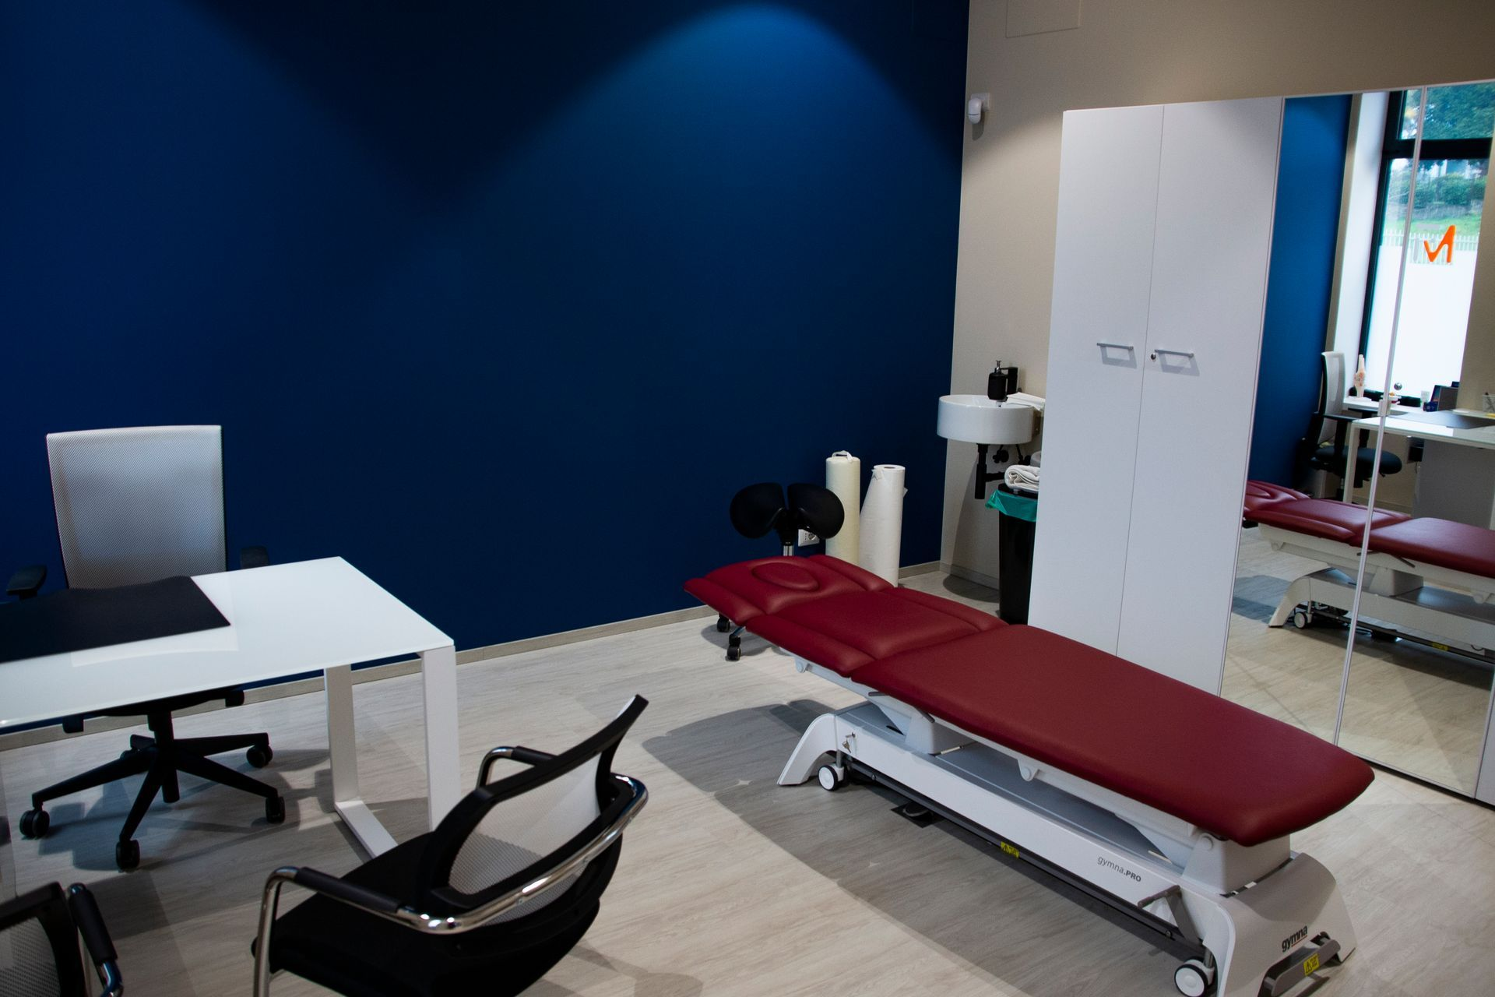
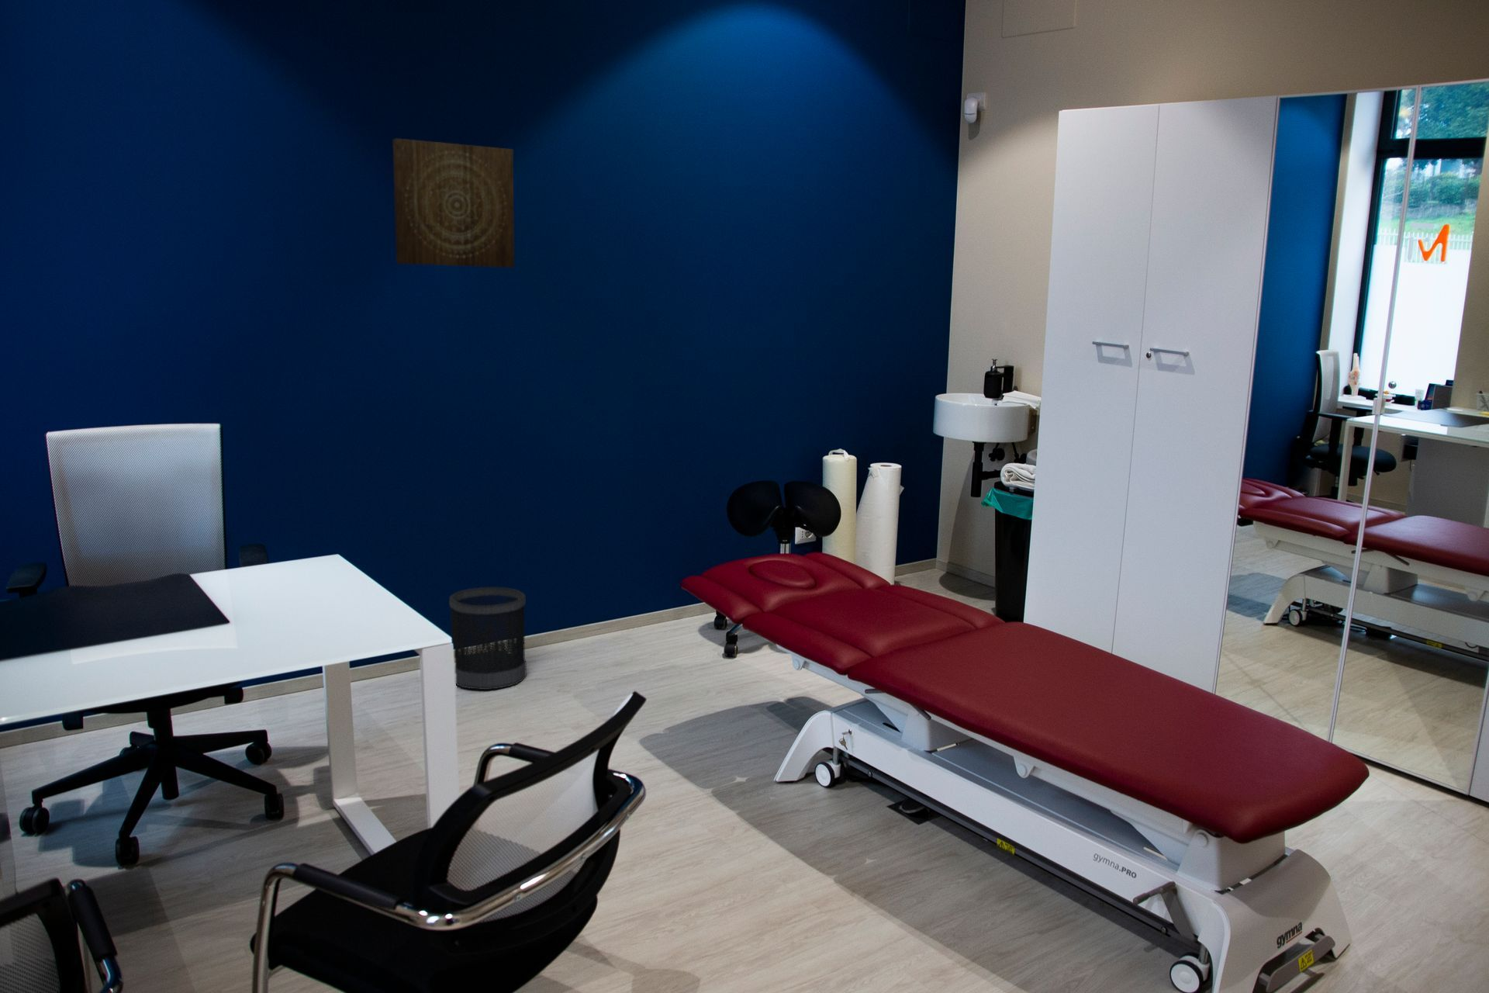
+ wastebasket (487, 637)
+ wall art (455, 206)
